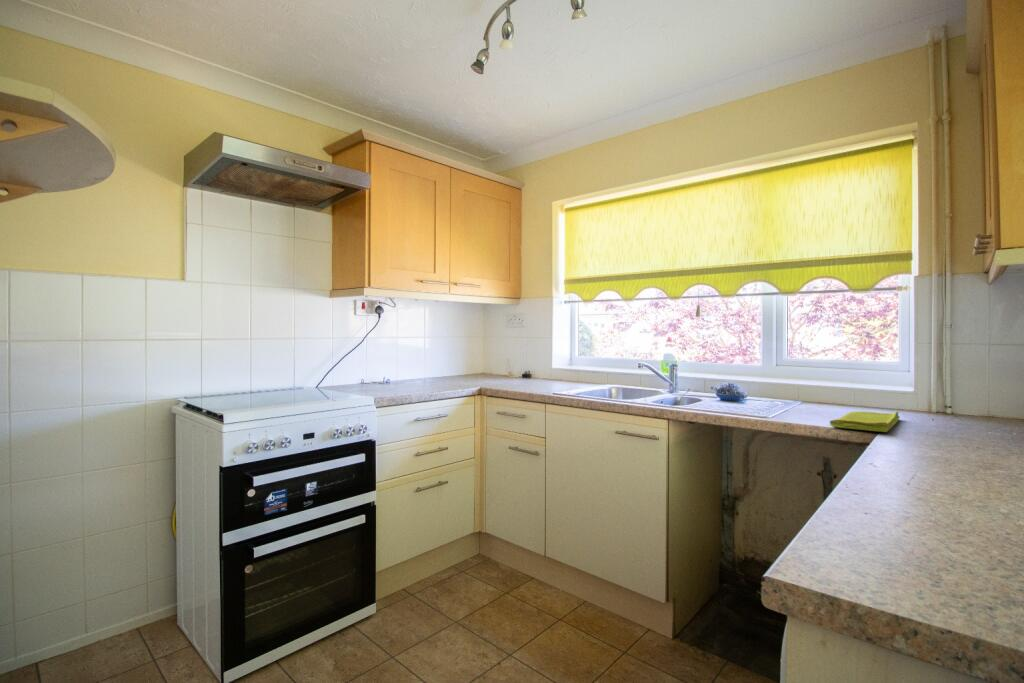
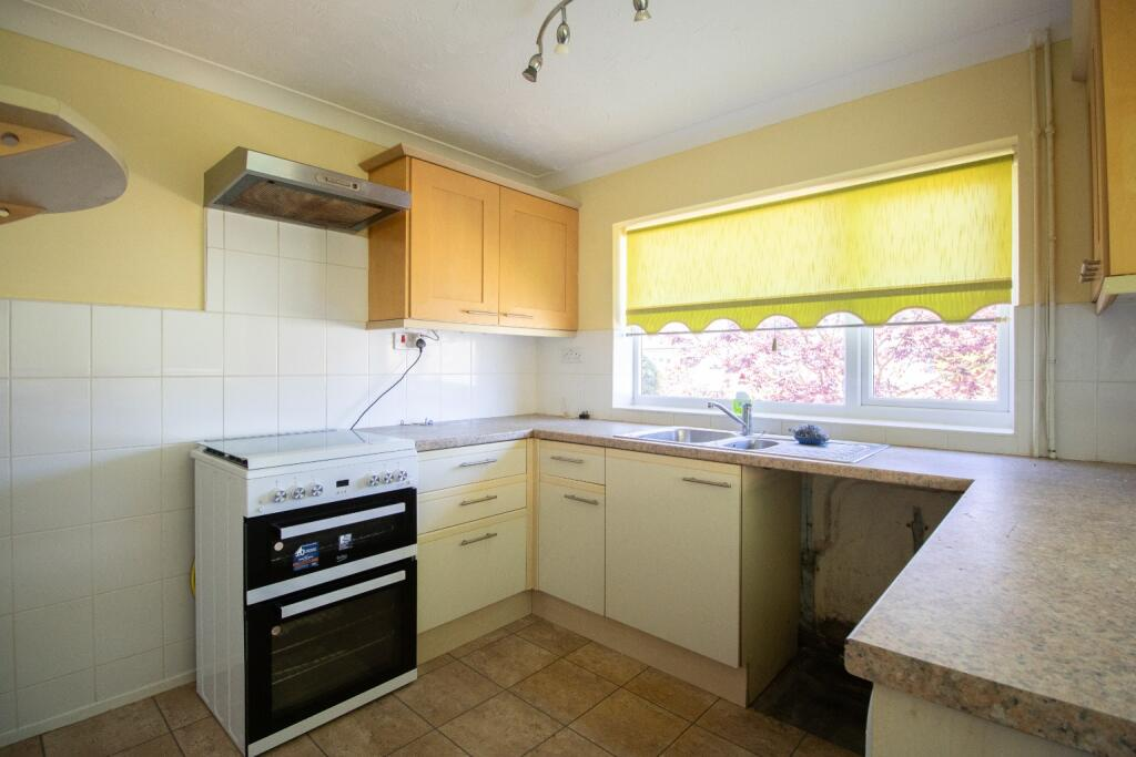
- dish towel (866, 418)
